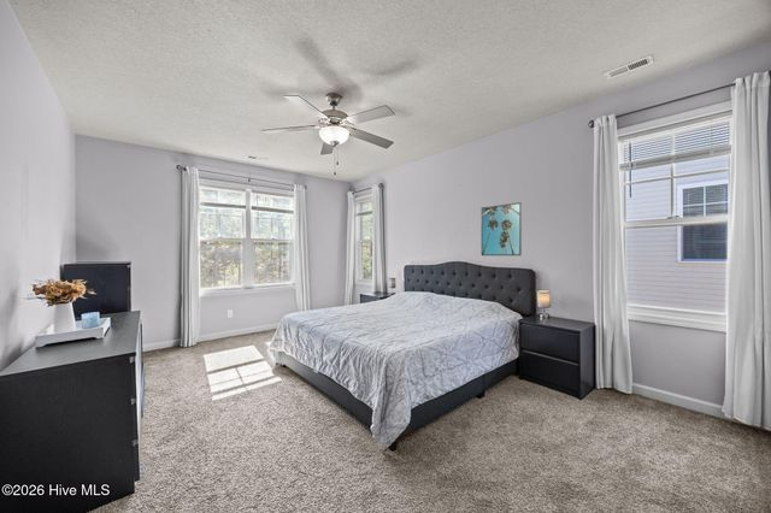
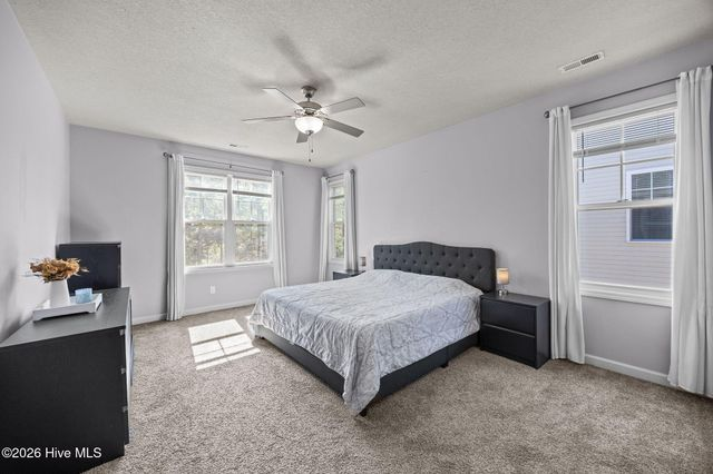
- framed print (500, 230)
